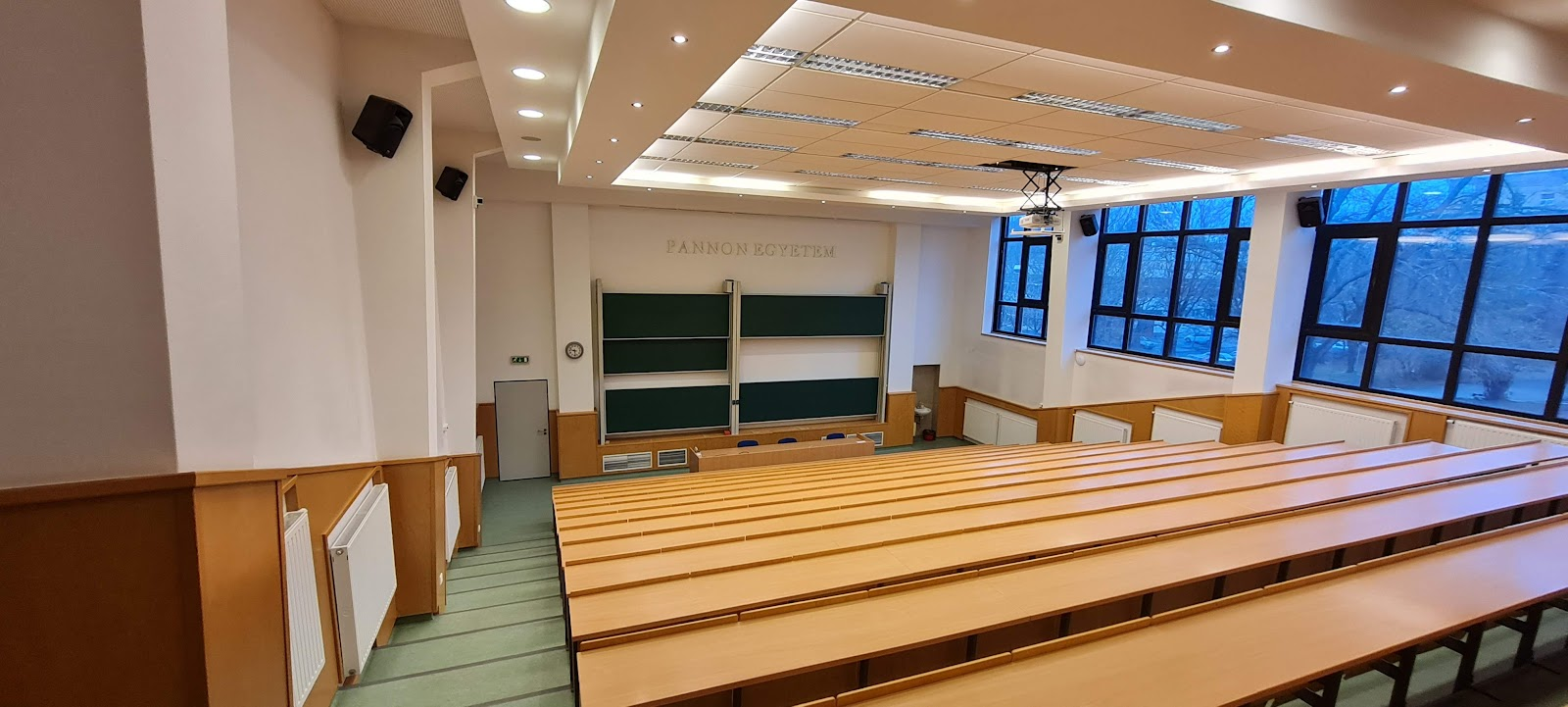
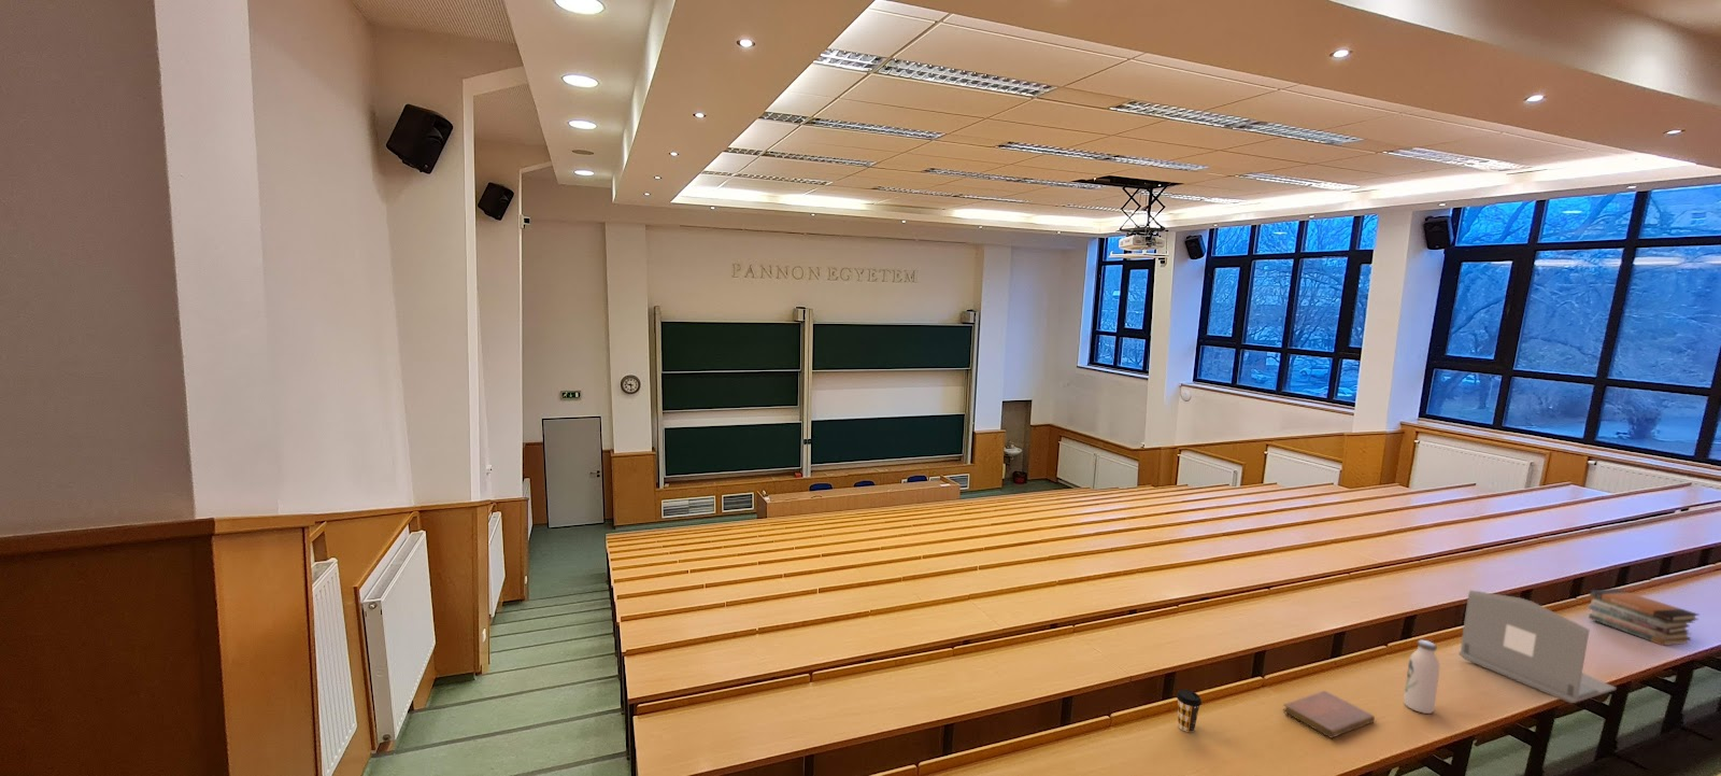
+ coffee cup (1188, 710)
+ water bottle (1422, 675)
+ notebook (1327, 712)
+ laptop (1541, 636)
+ book stack (1640, 616)
